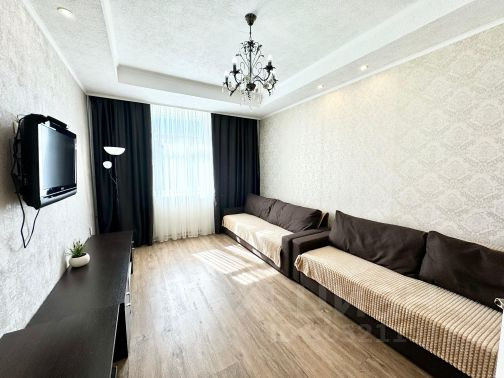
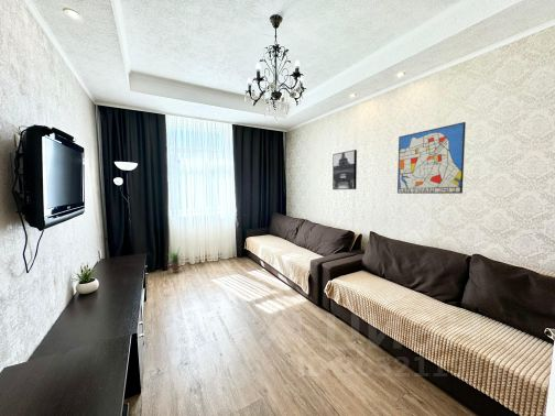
+ potted plant (176, 259)
+ wall art (427, 162)
+ wall art (344, 171)
